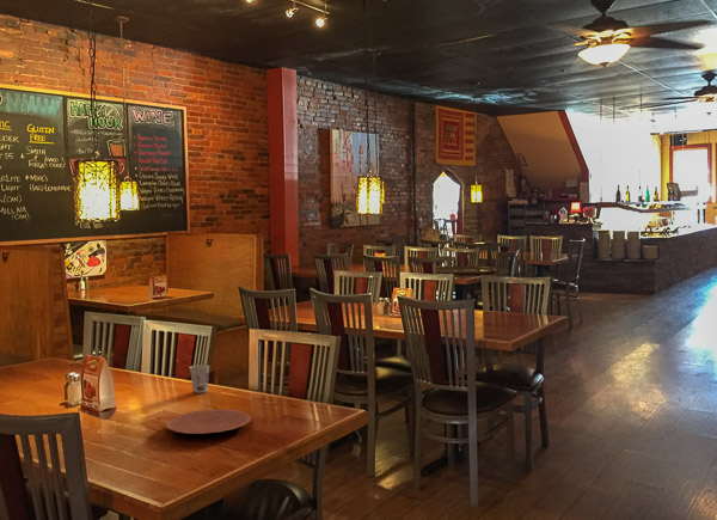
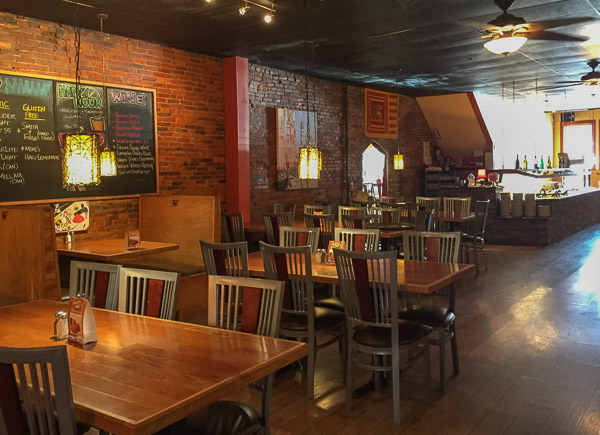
- plate (209, 423)
- cup (200, 379)
